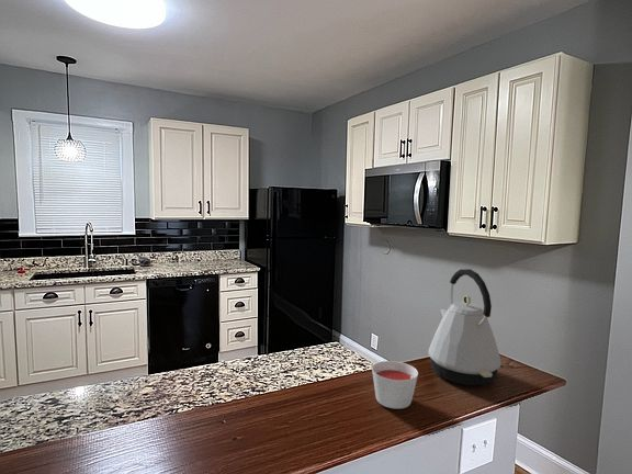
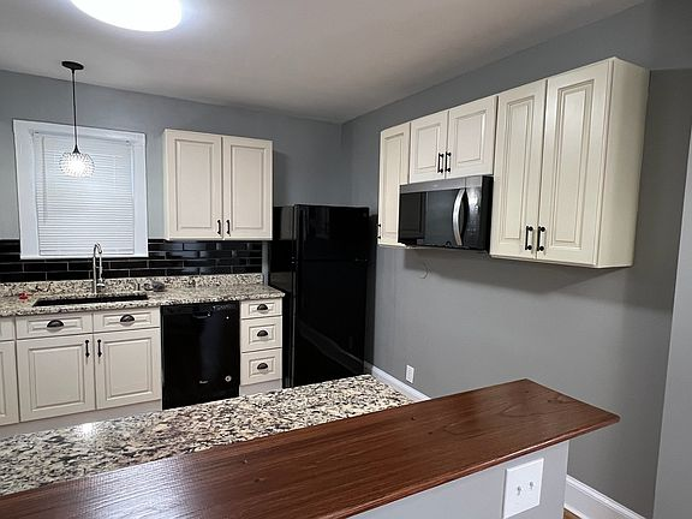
- candle (394, 385)
- kettle (464, 321)
